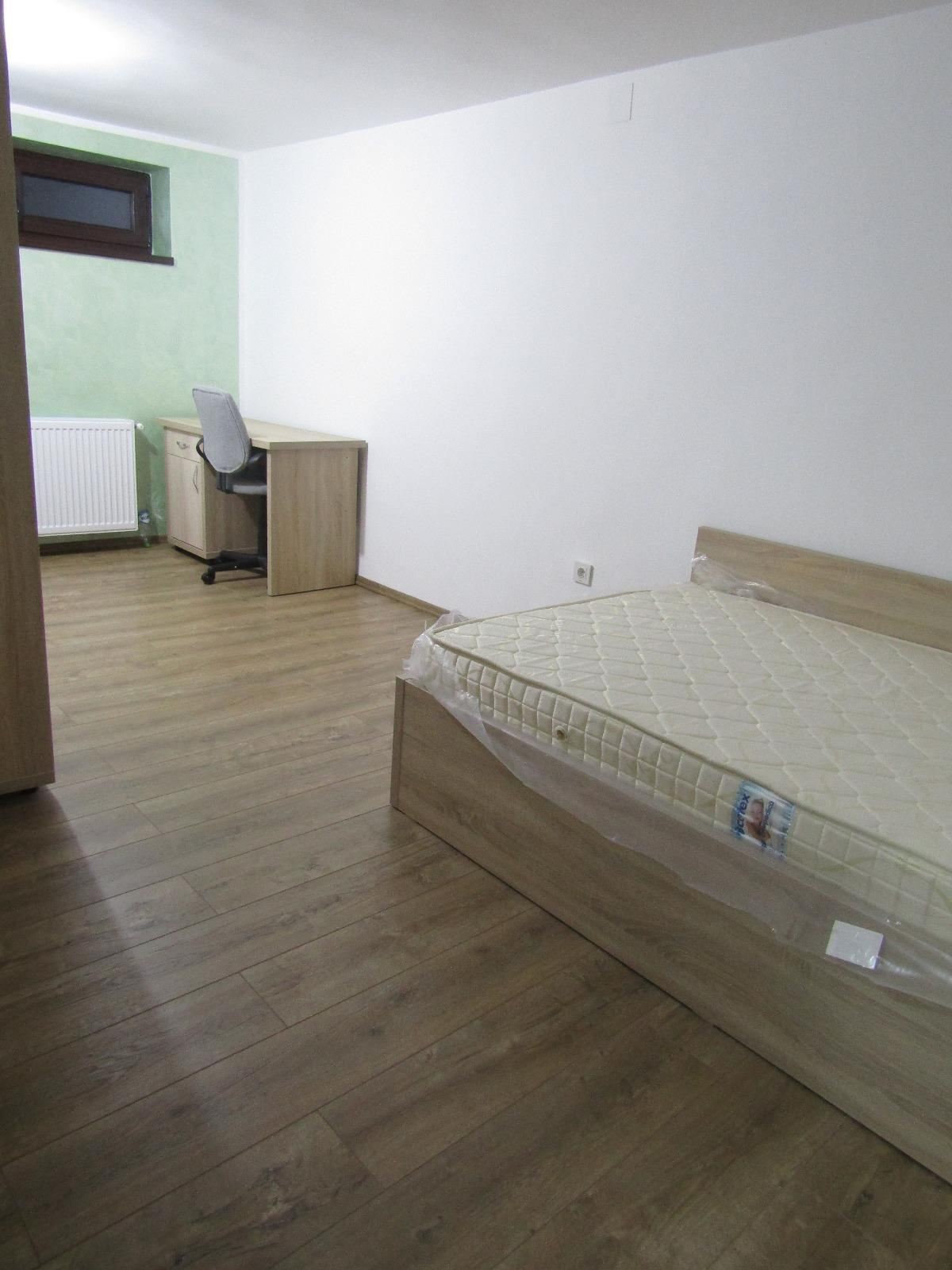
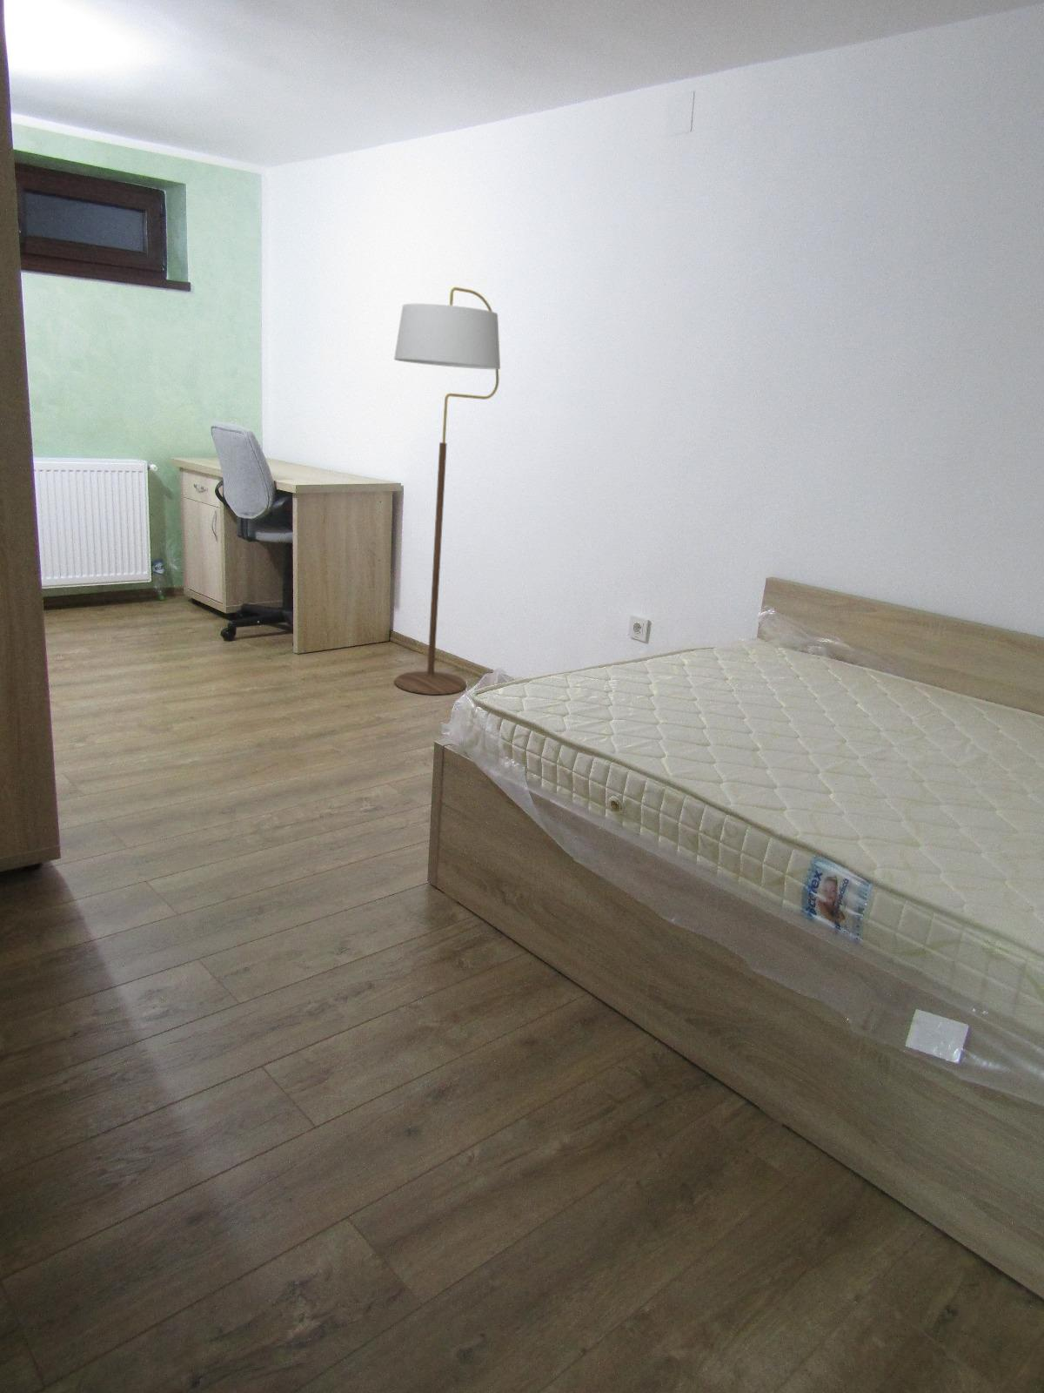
+ floor lamp (443, 496)
